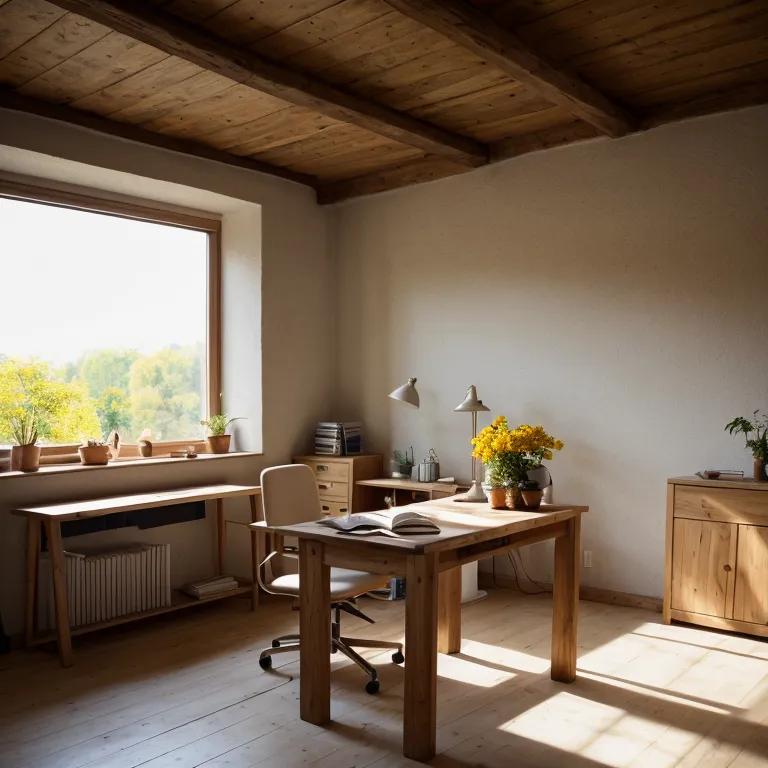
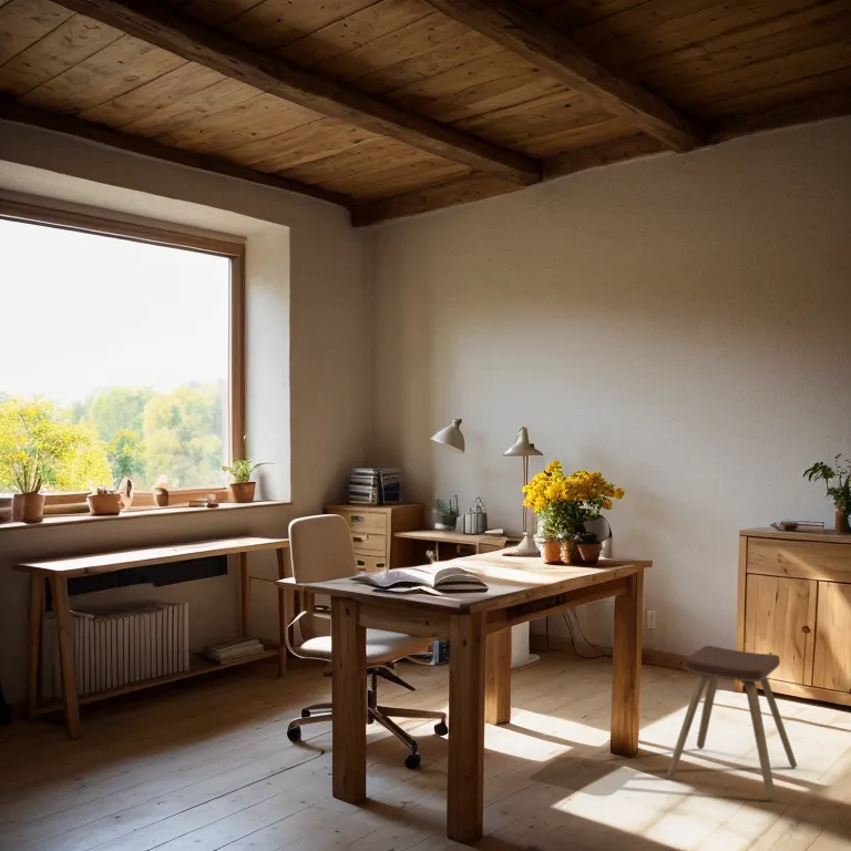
+ music stool (749, 708)
